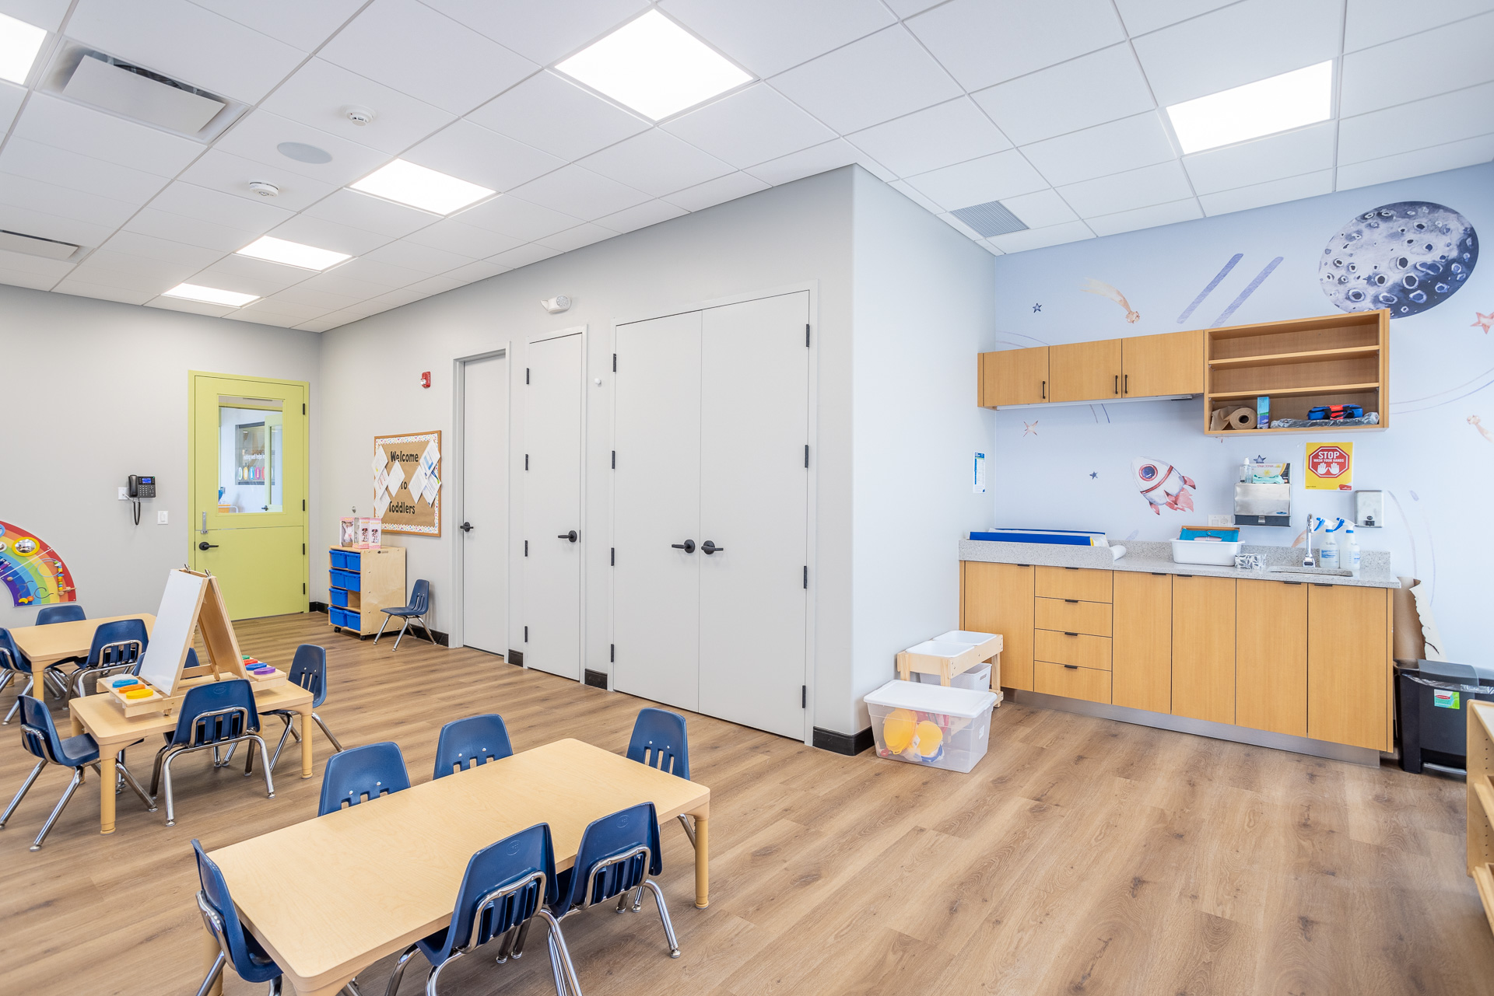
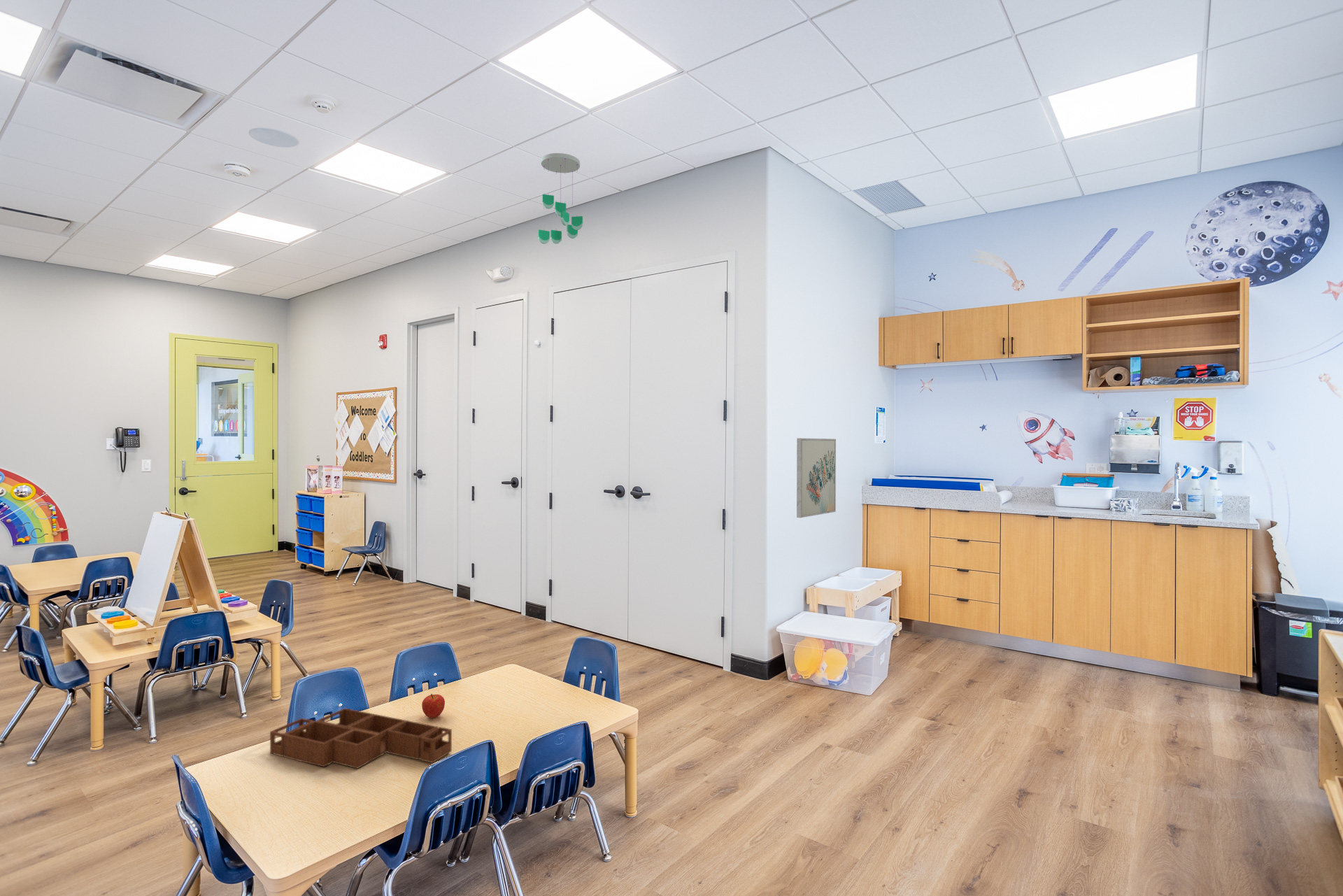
+ wall art (817, 476)
+ fruit (433, 705)
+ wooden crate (361, 741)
+ ceiling mobile (560, 201)
